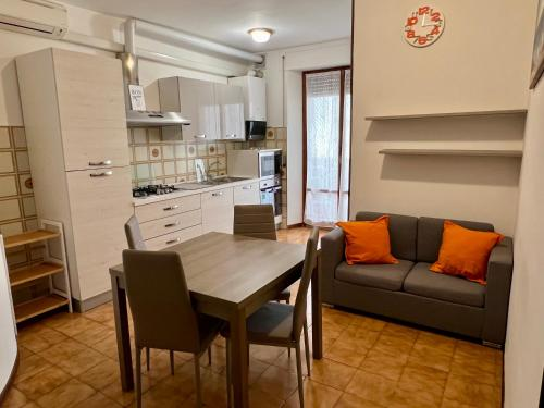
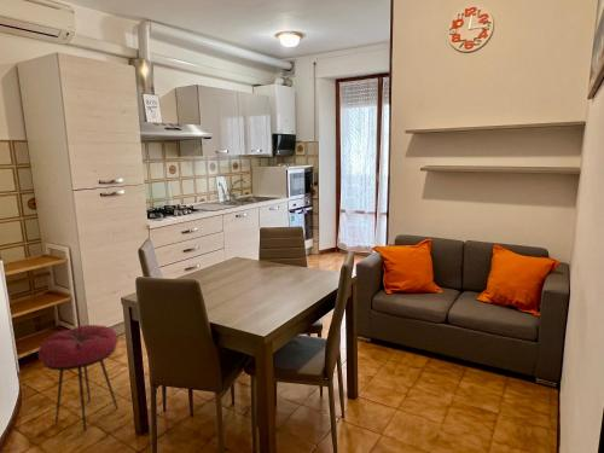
+ stool (81, 376)
